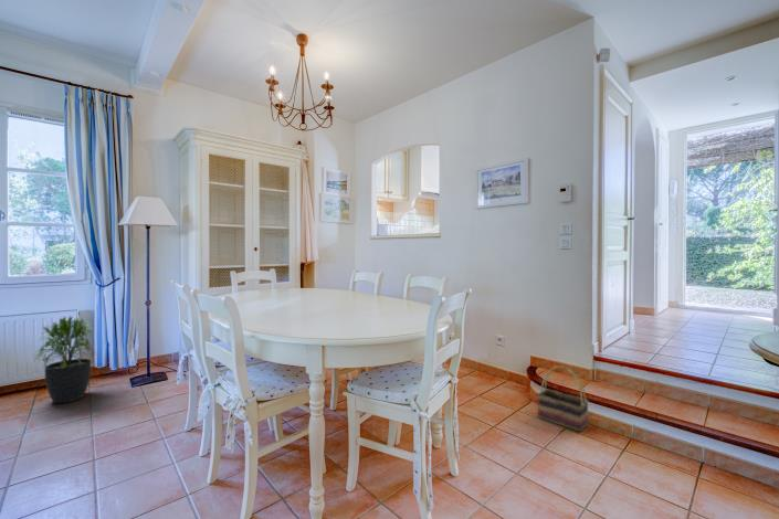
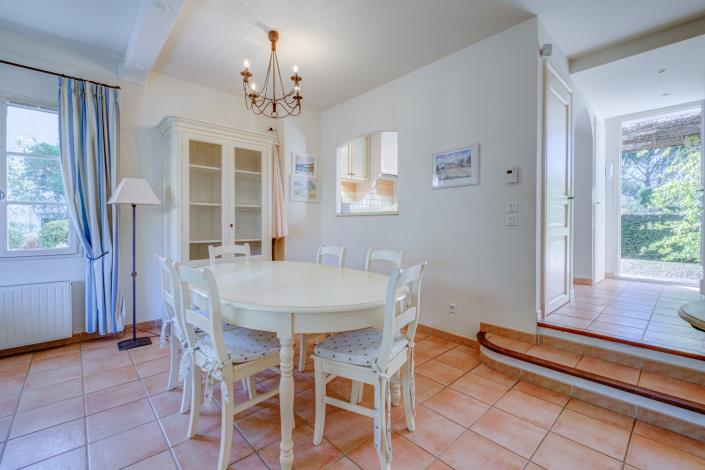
- basket (562, 393)
- potted plant (64, 357)
